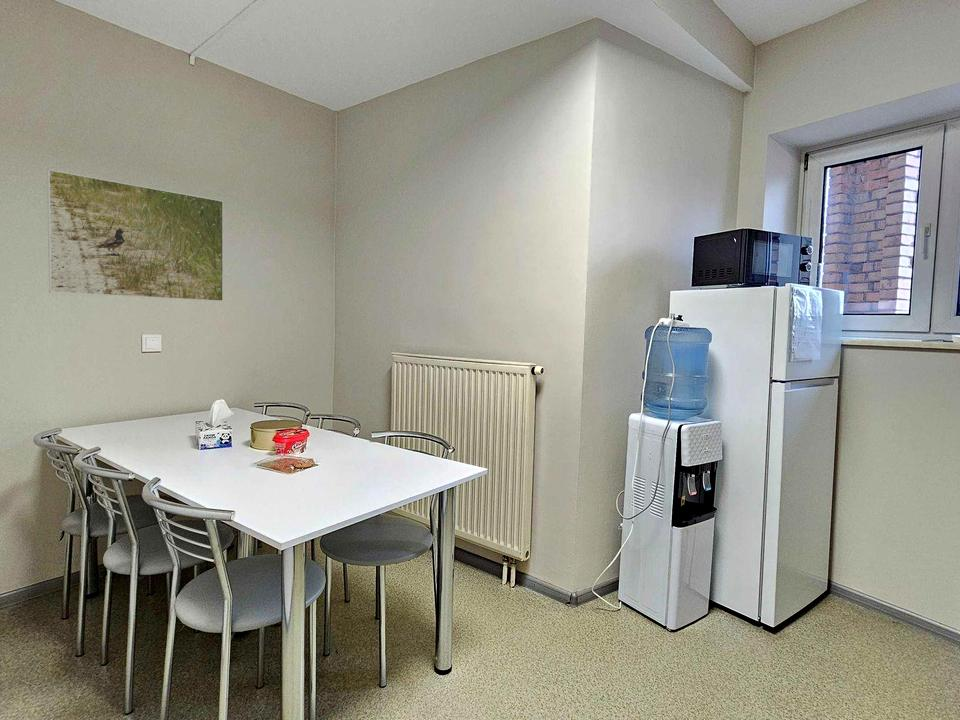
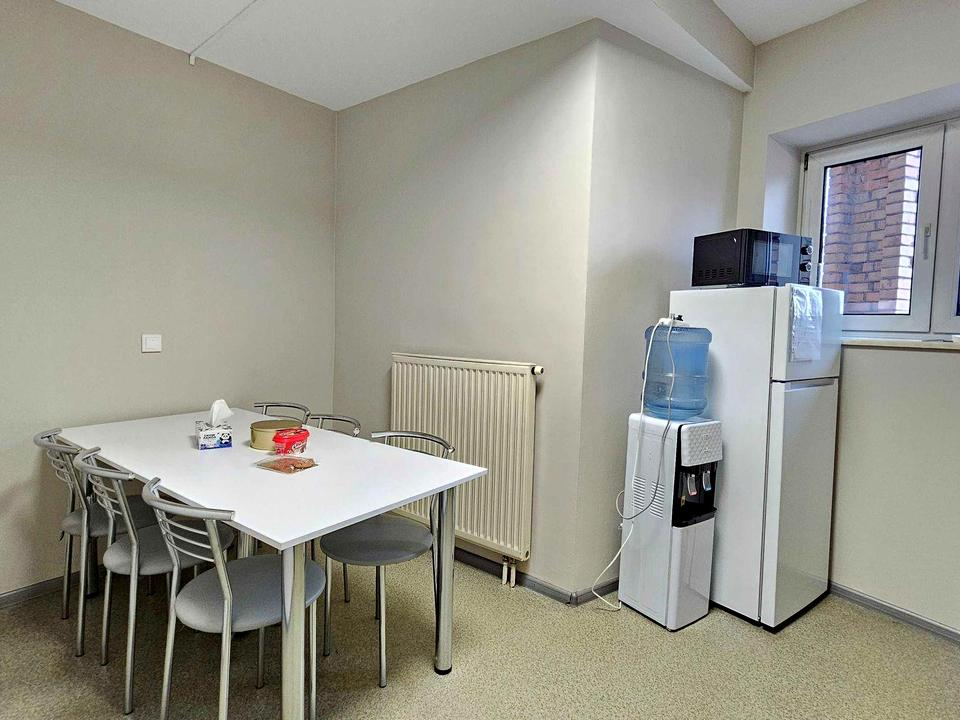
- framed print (144, 242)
